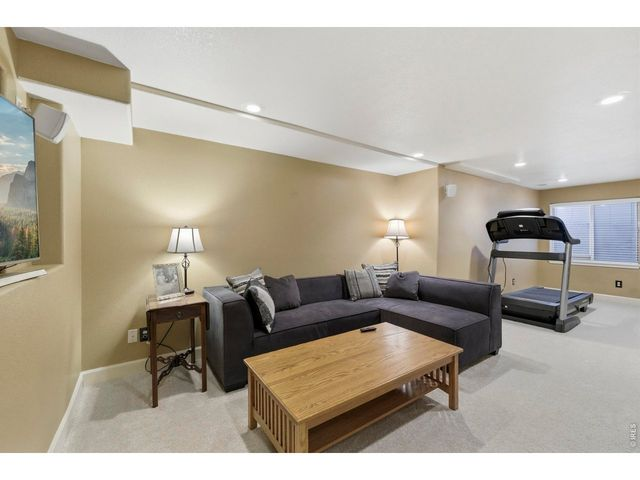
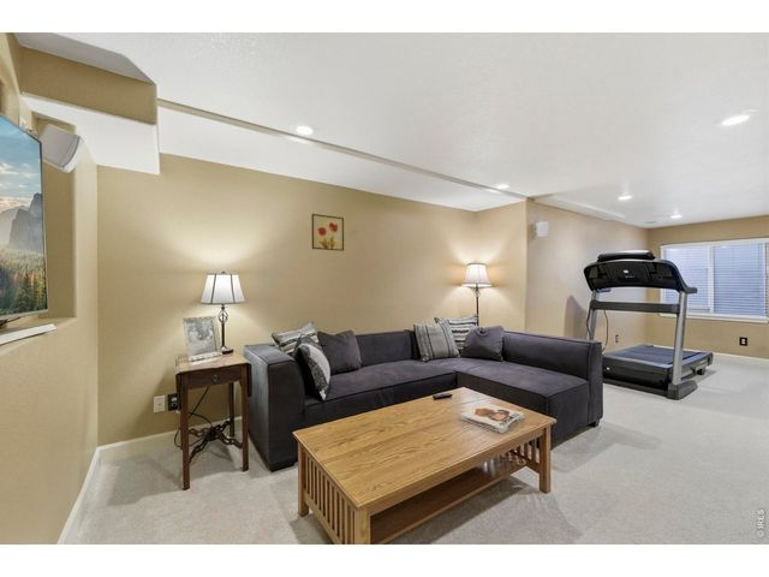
+ board game (491, 416)
+ wall art (327, 232)
